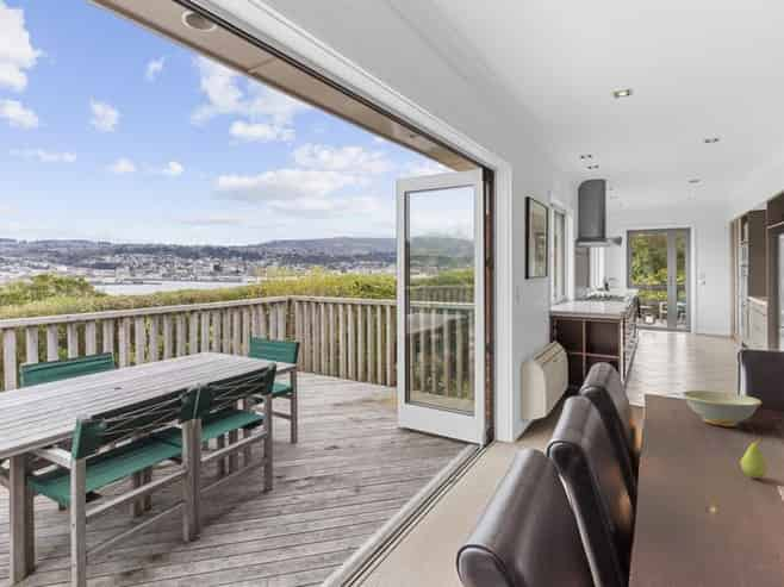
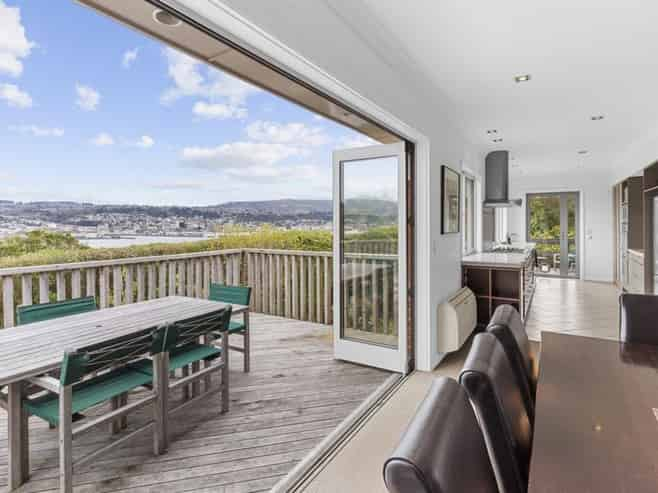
- fruit (753, 456)
- dish (720, 408)
